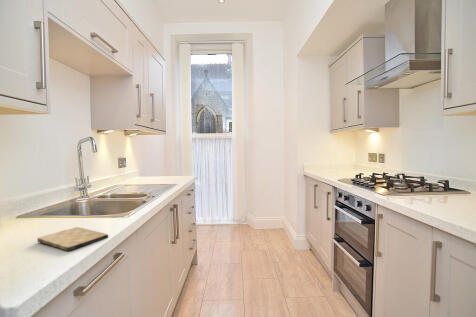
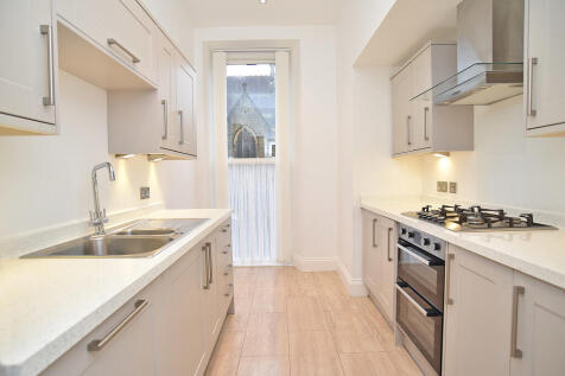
- cutting board (73, 237)
